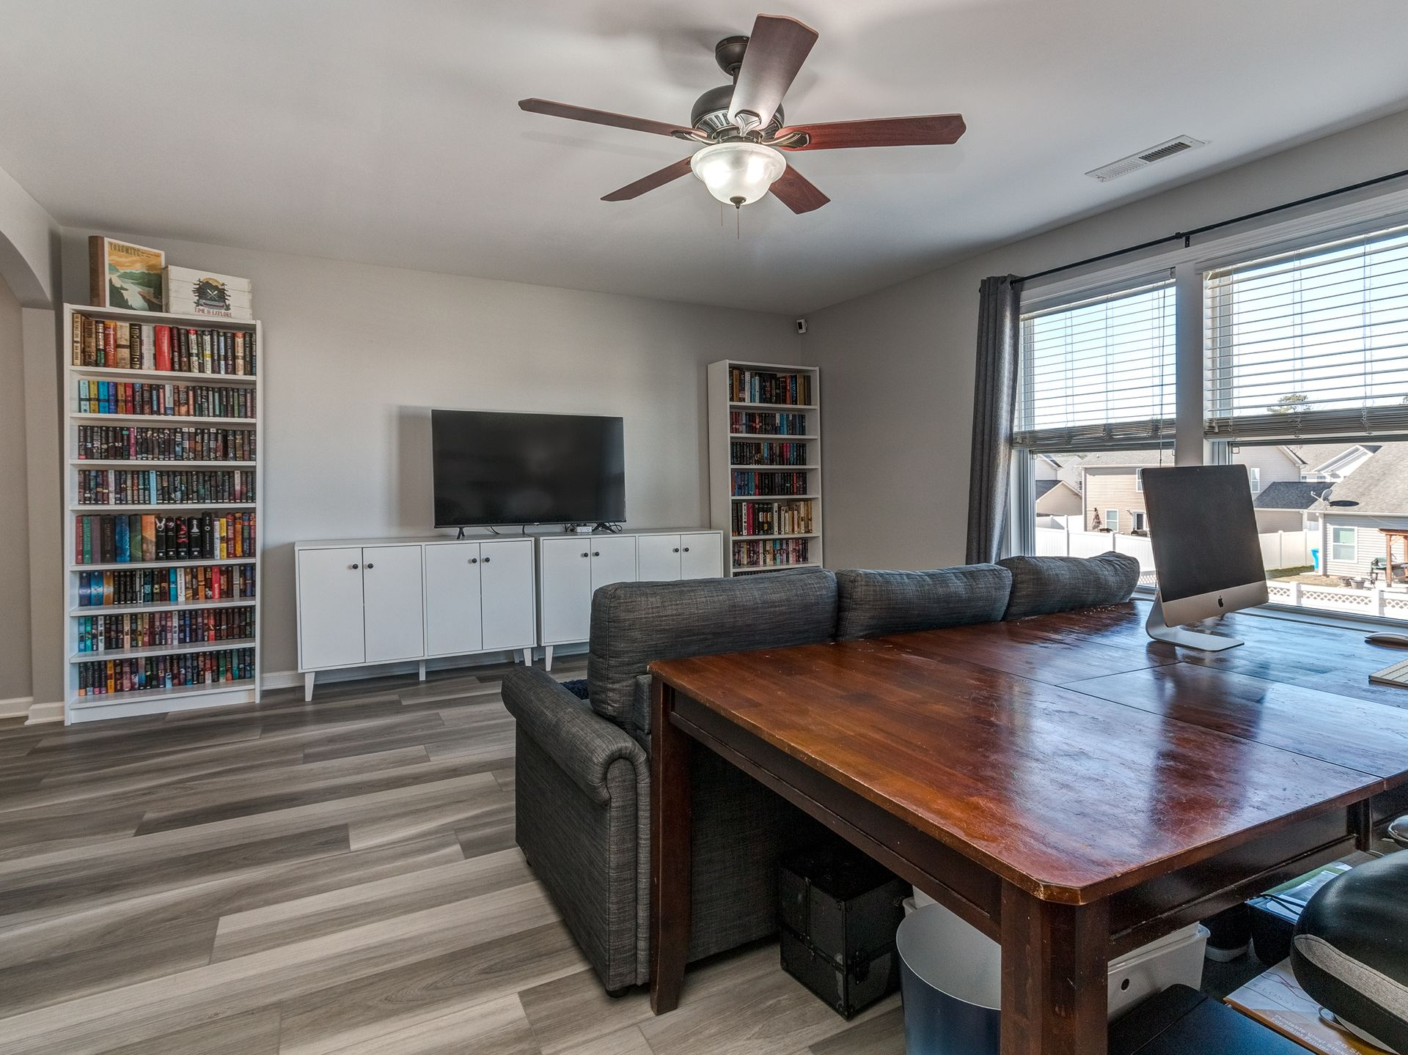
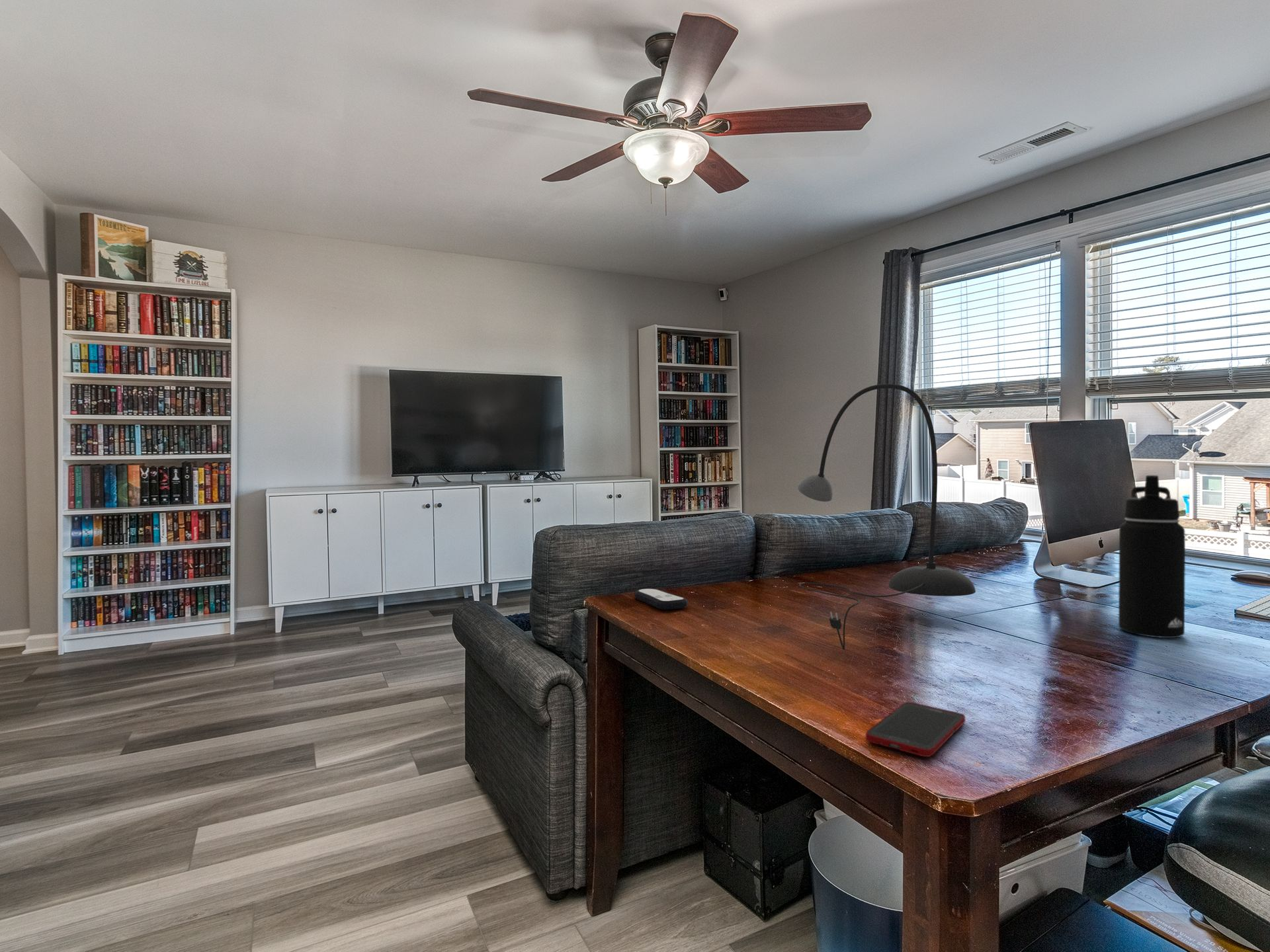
+ remote control (659, 598)
+ cell phone (917, 727)
+ water bottle (1151, 553)
+ desk lamp (832, 496)
